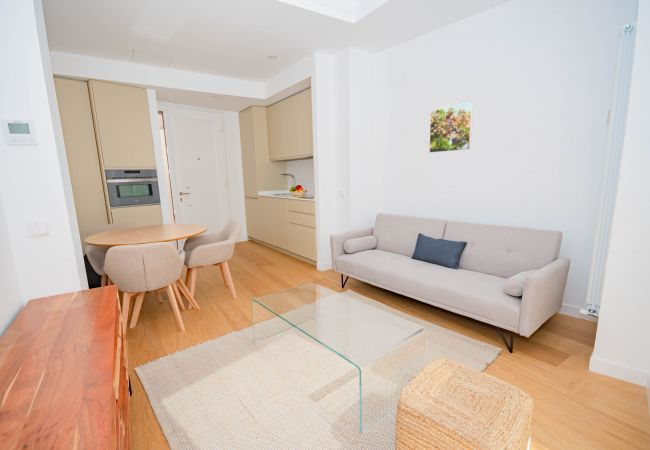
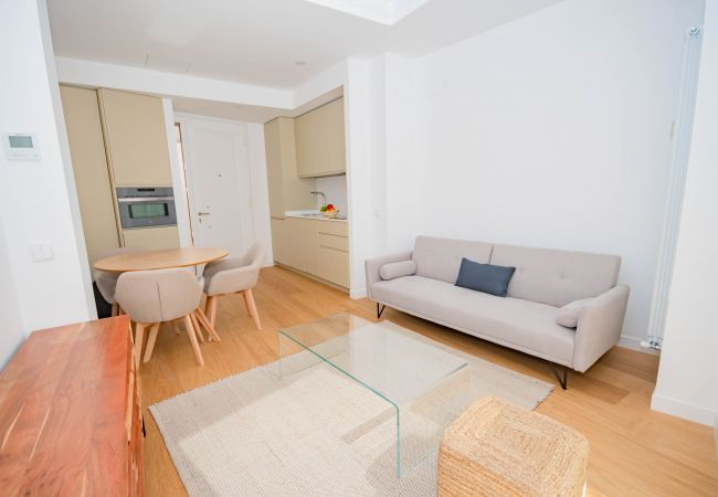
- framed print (449, 129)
